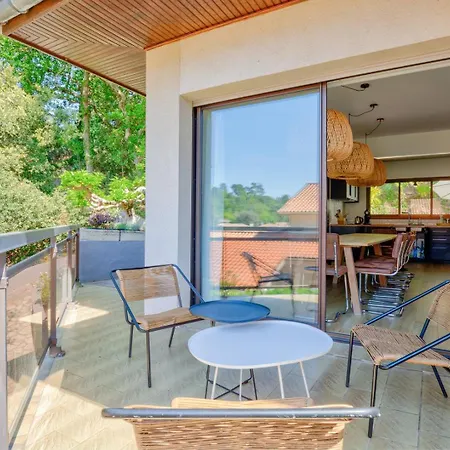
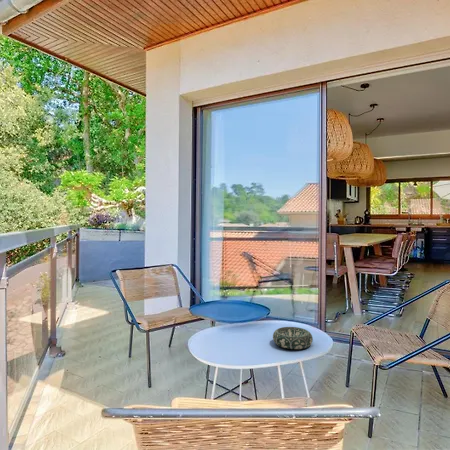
+ decorative bowl (292, 337)
